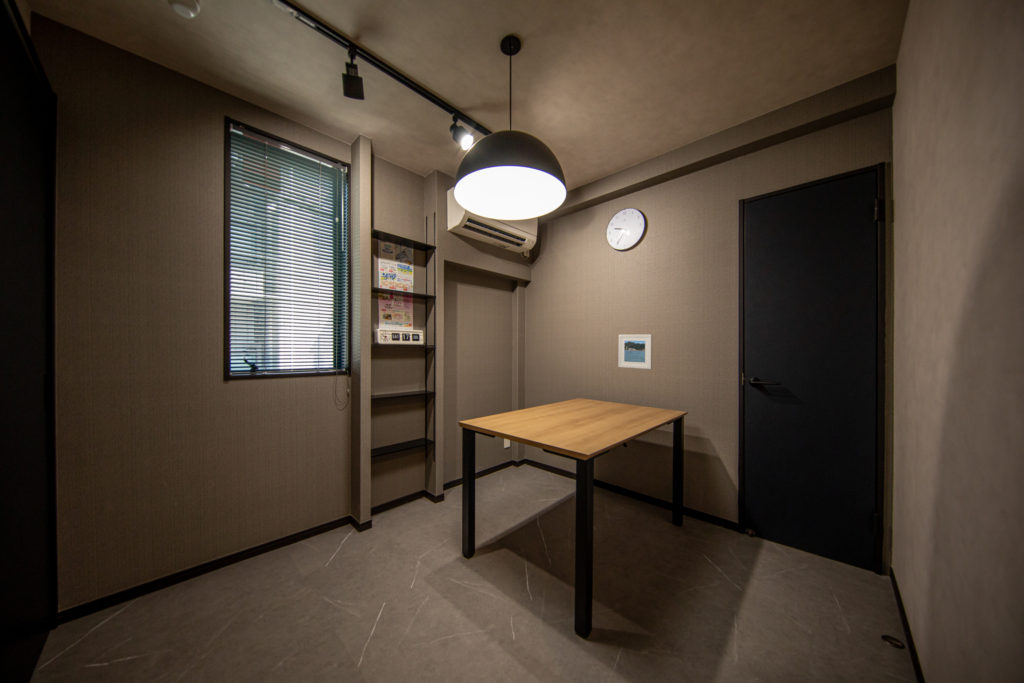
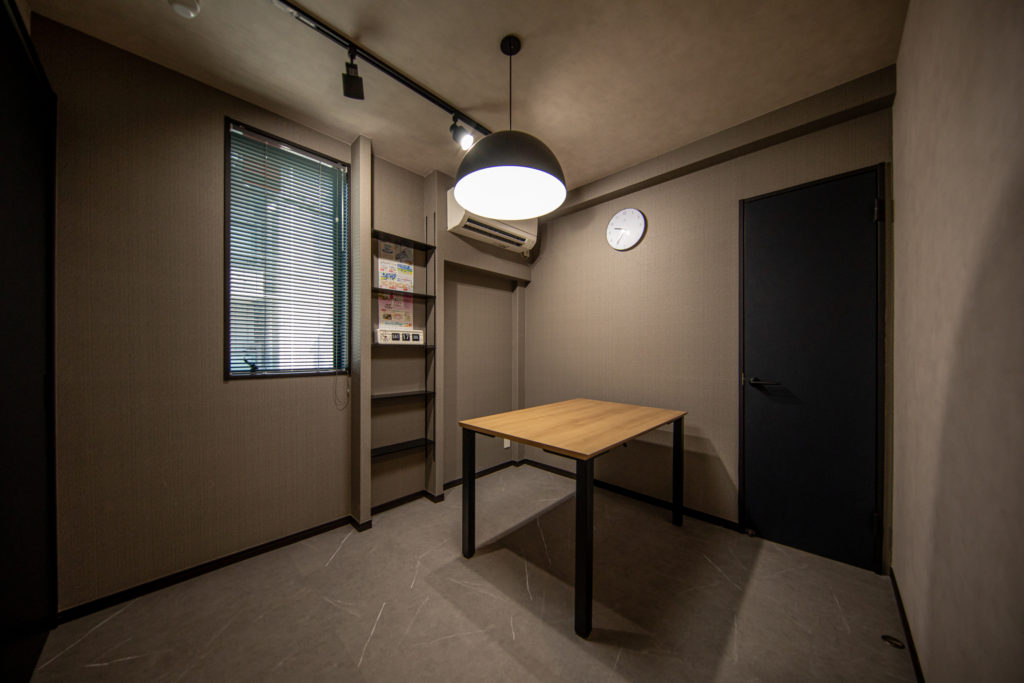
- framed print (634, 351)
